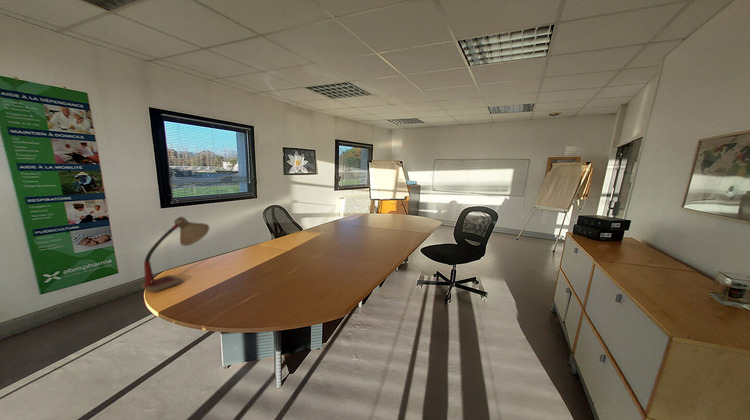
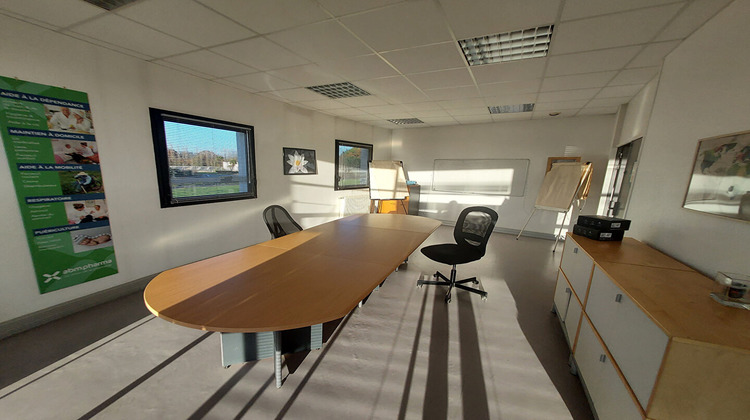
- desk lamp (181, 244)
